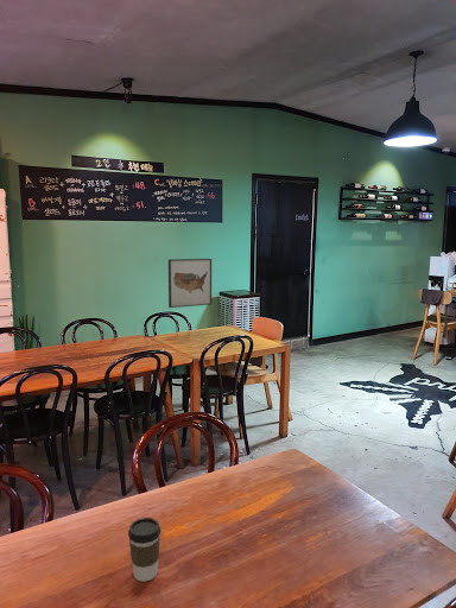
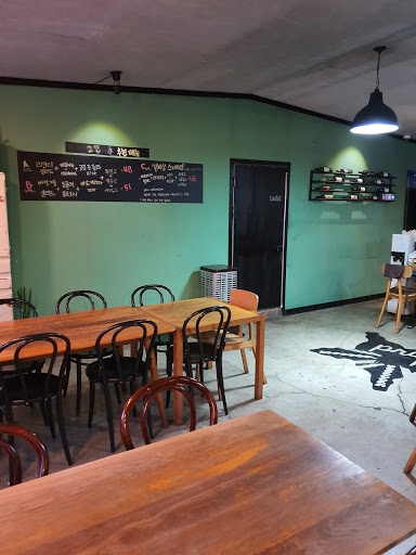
- wall art (190, 283)
- coffee cup (145, 550)
